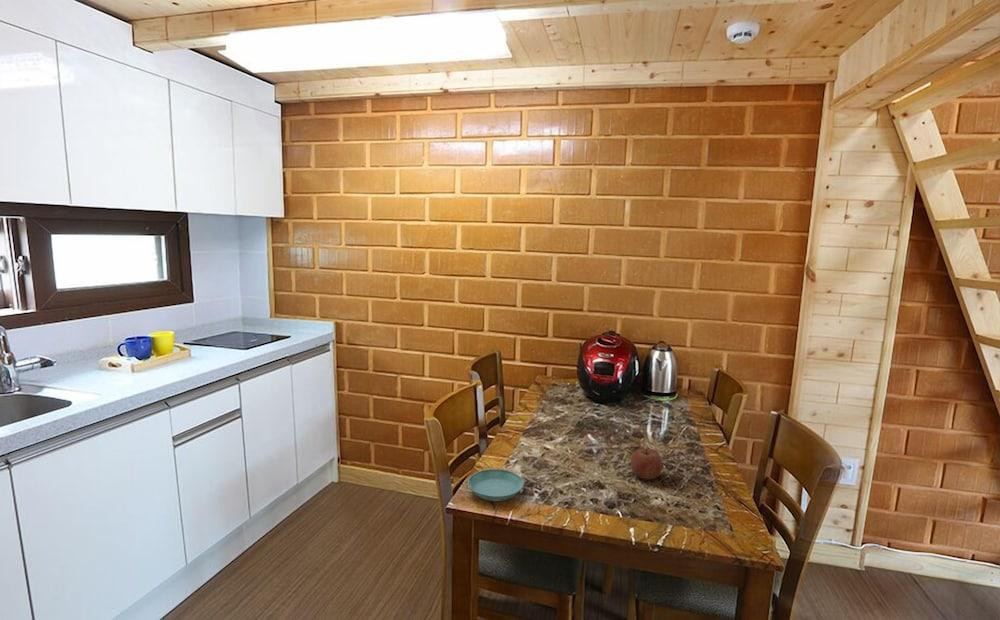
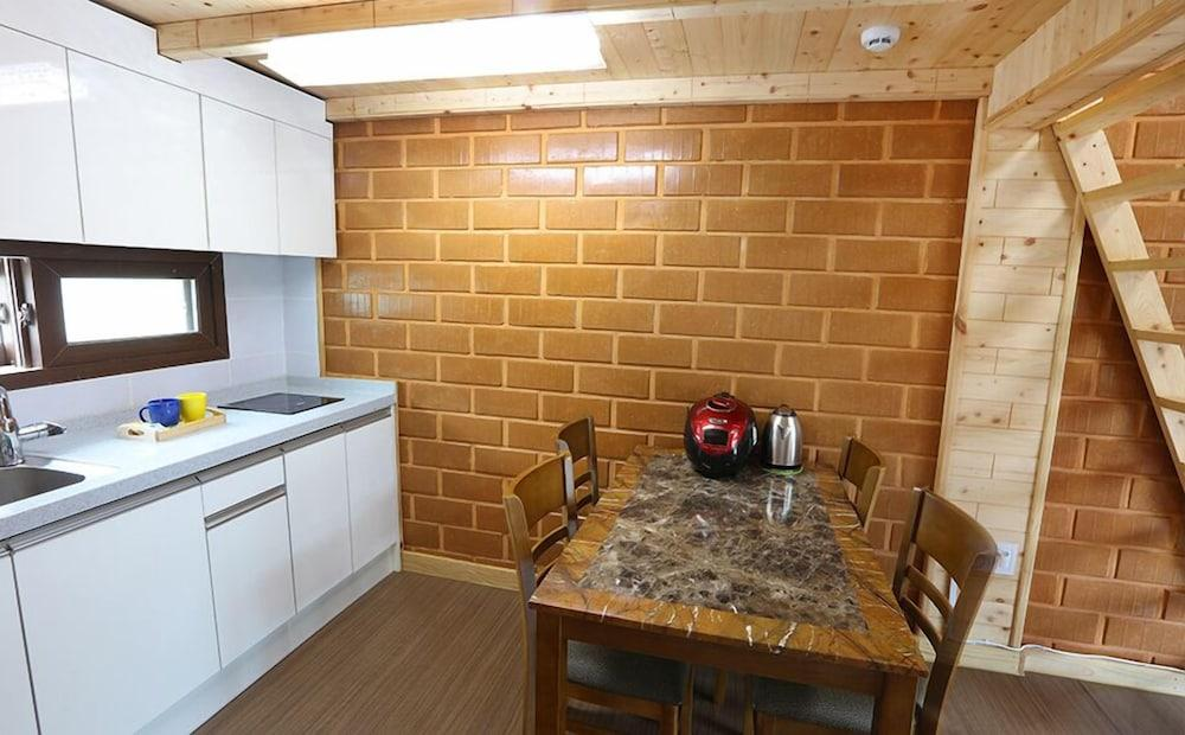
- apple (646, 462)
- saucer (495, 486)
